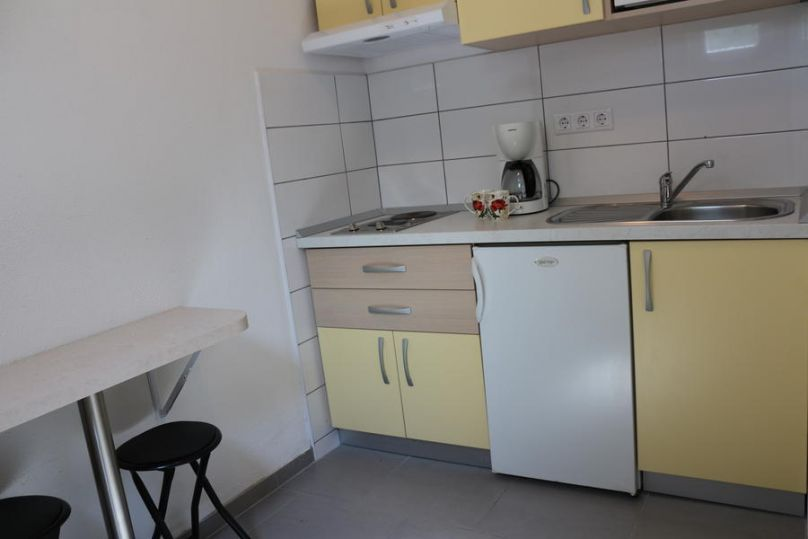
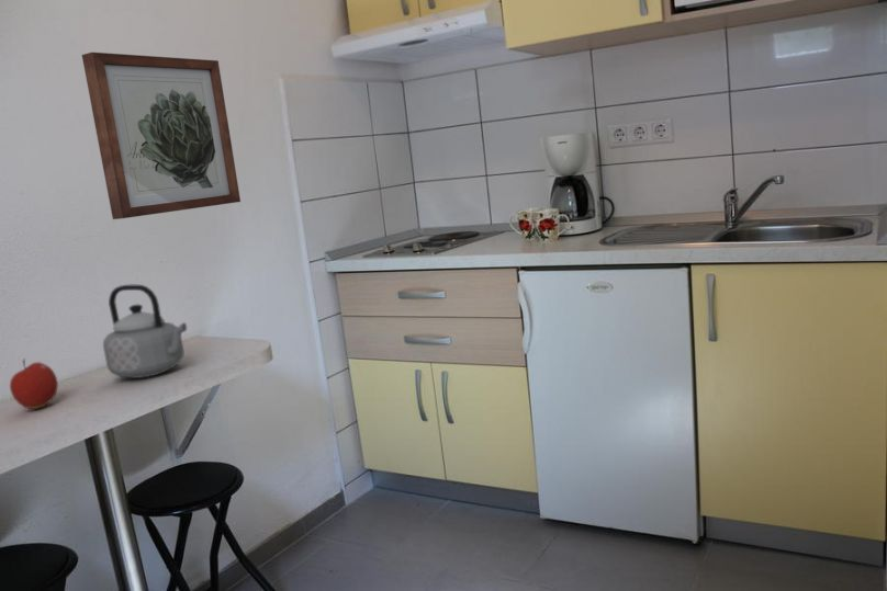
+ wall art (168, 135)
+ teapot (148, 328)
+ fruit (33, 383)
